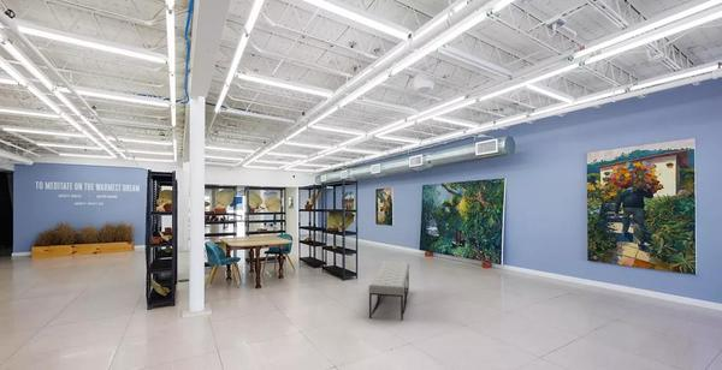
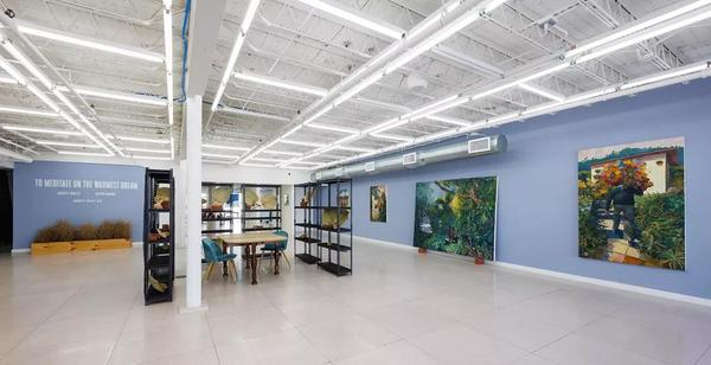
- bench (391, 287)
